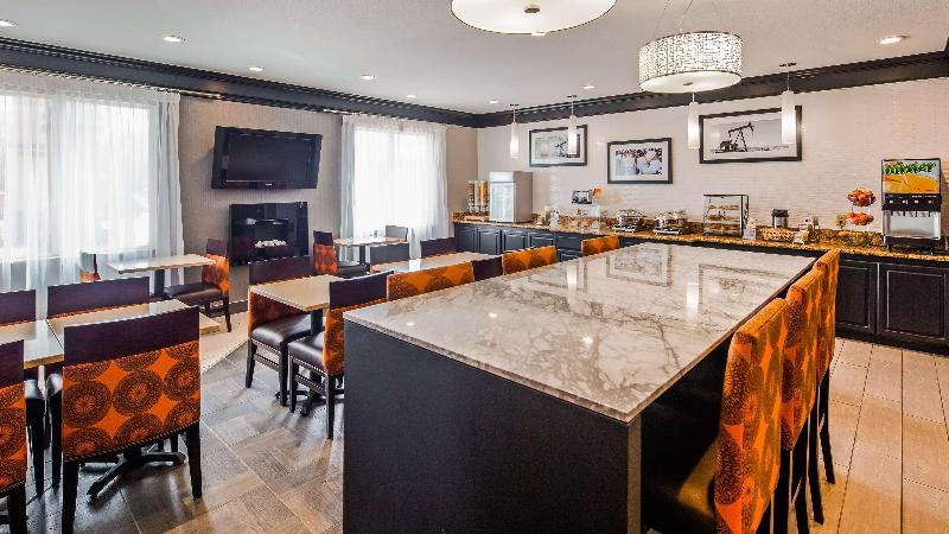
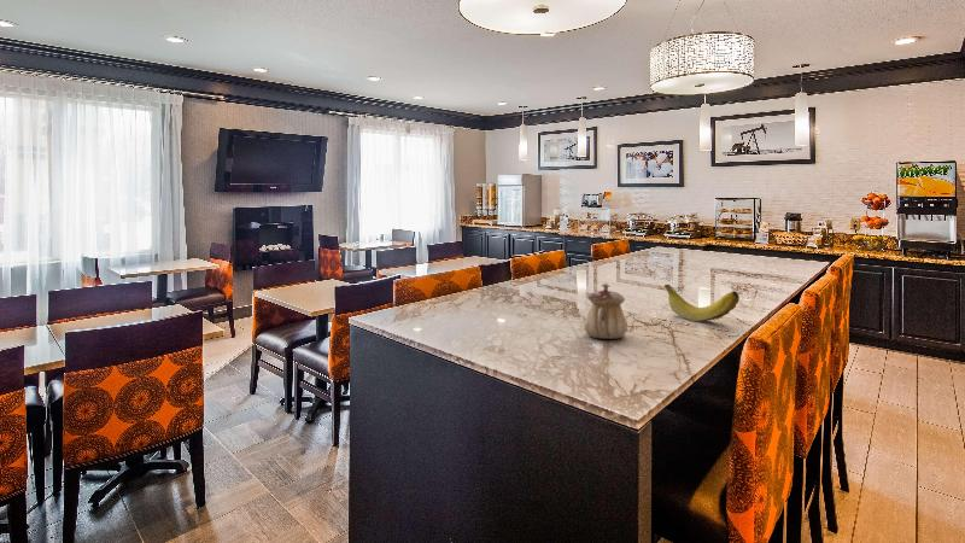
+ teapot (604, 309)
+ fruit (698, 308)
